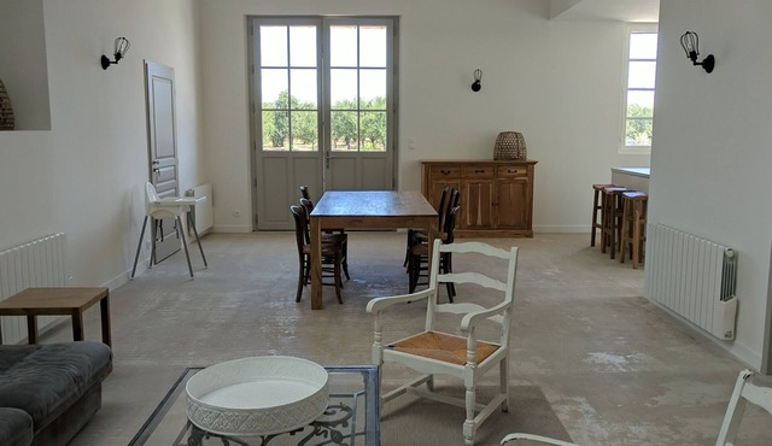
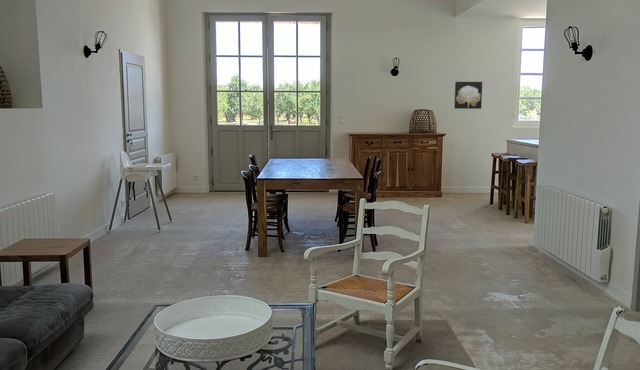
+ wall art (468, 95)
